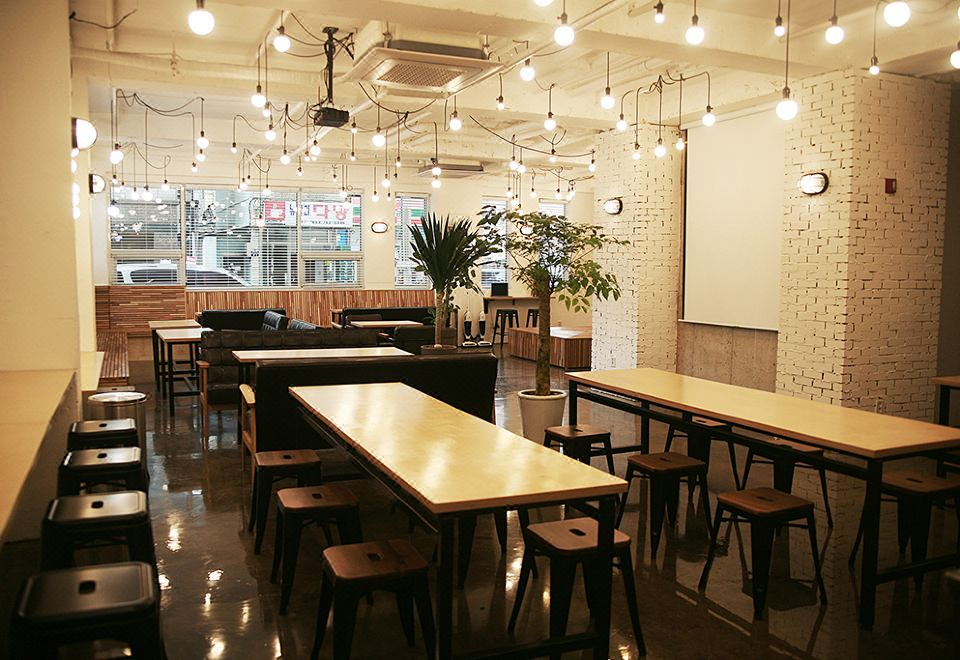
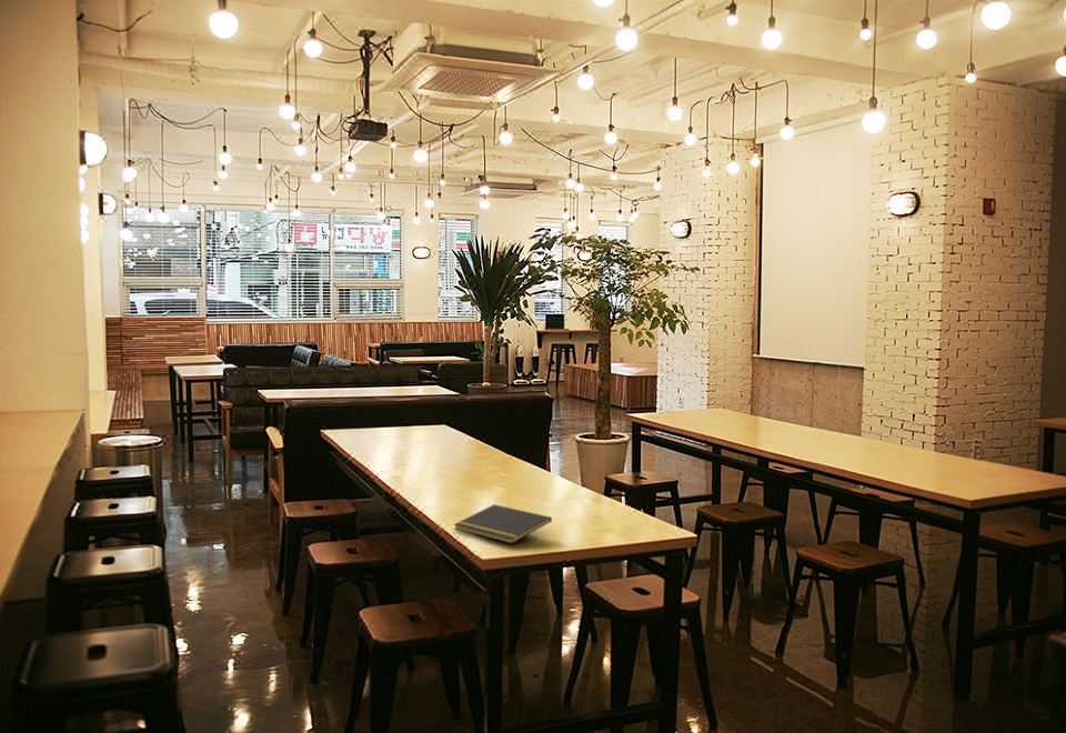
+ notepad (502, 522)
